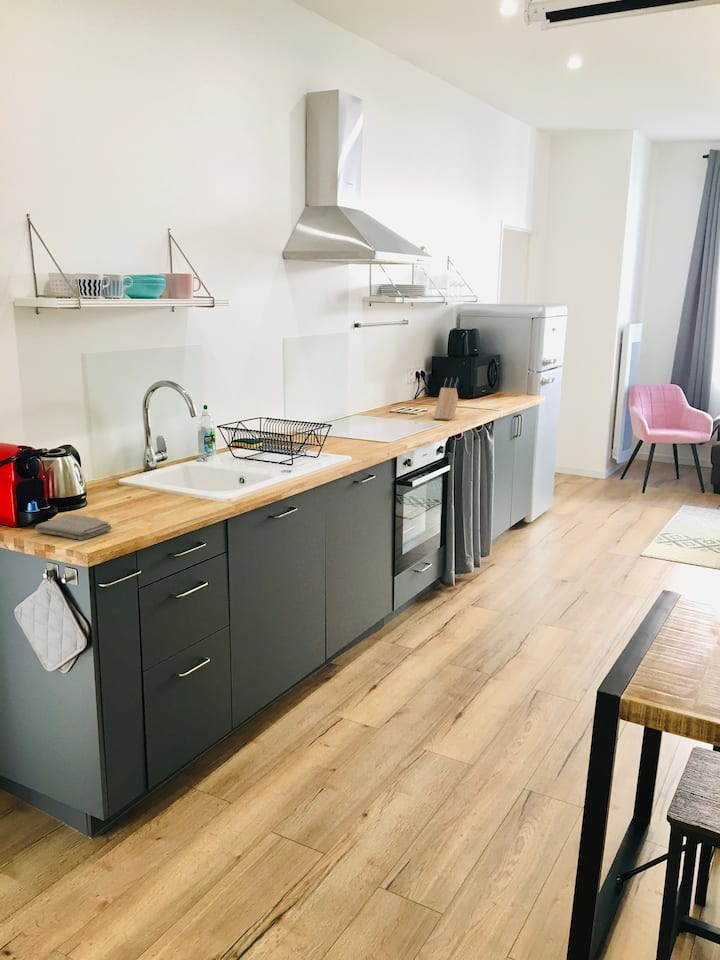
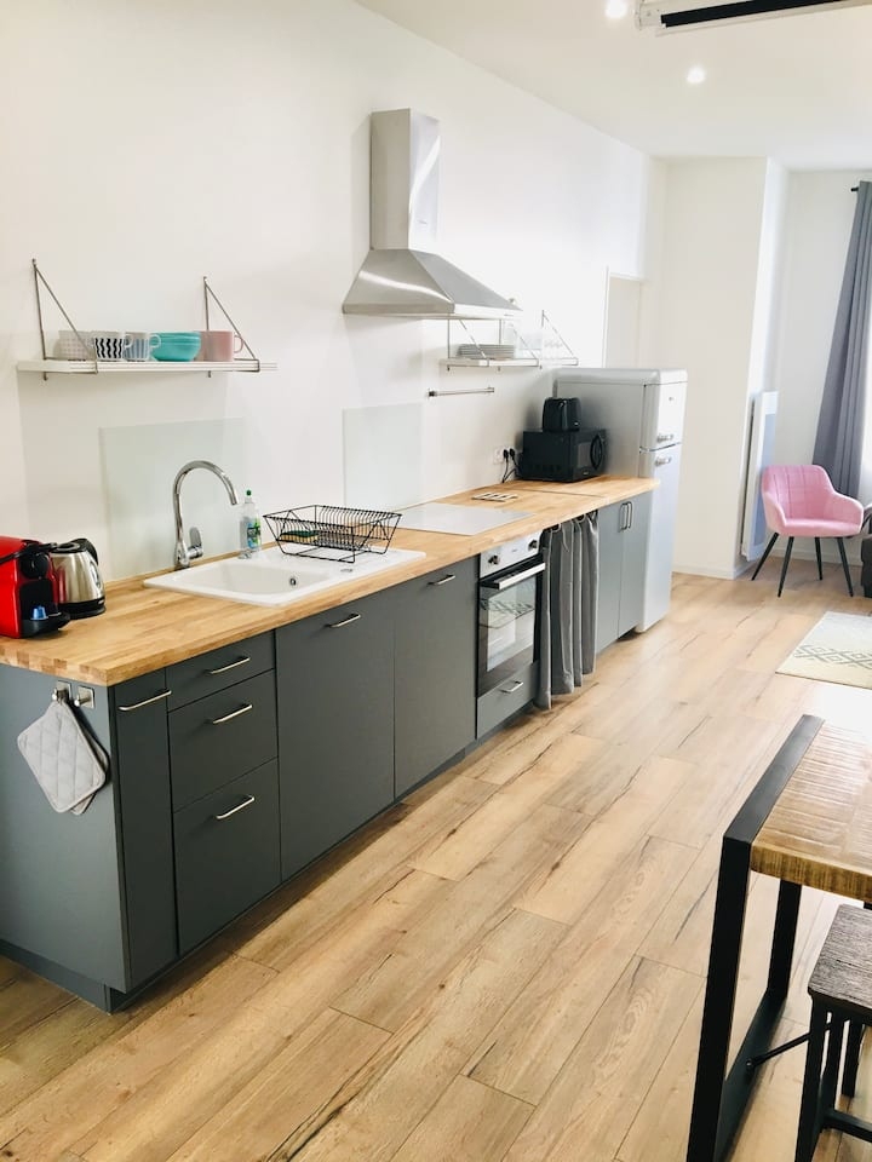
- knife block (447, 397)
- washcloth (74, 526)
